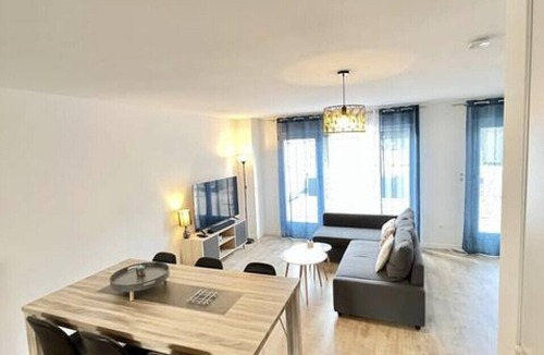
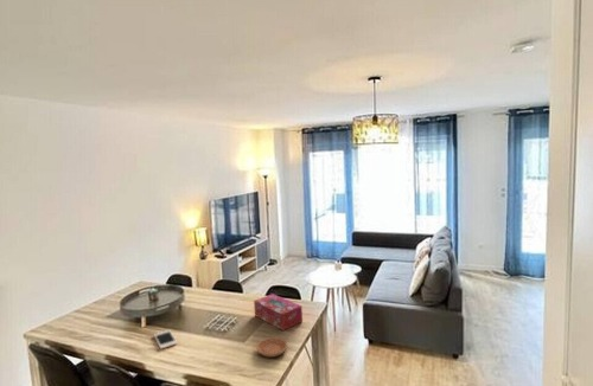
+ saucer (272, 347)
+ cell phone (165, 339)
+ tissue box (278, 310)
